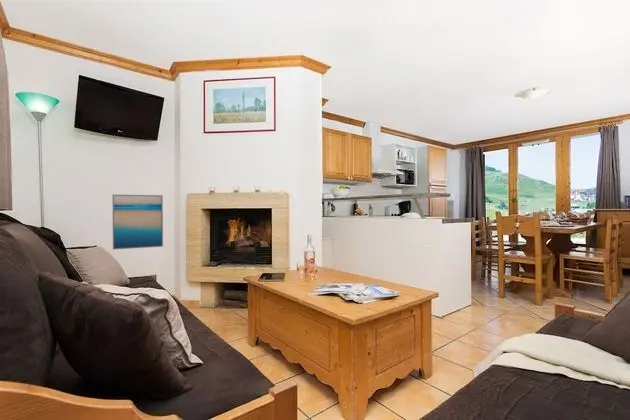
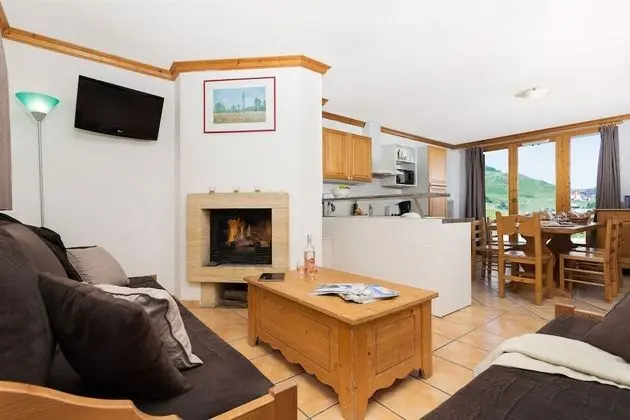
- wall art (138, 221)
